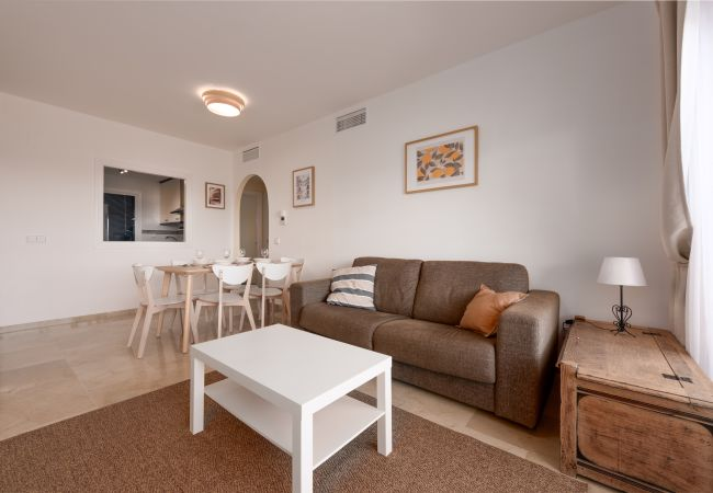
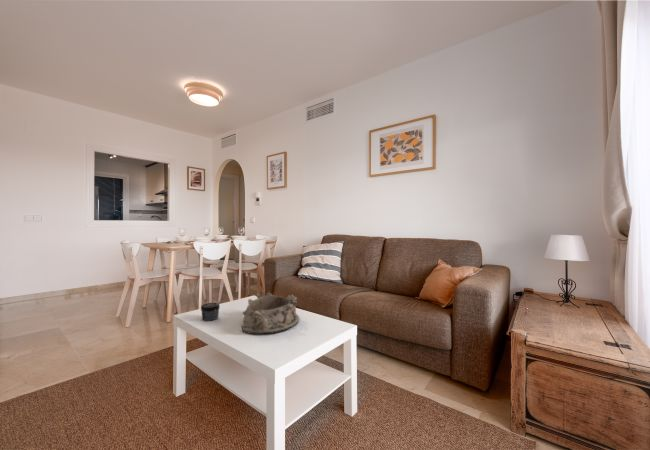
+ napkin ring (271, 310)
+ jar (210, 311)
